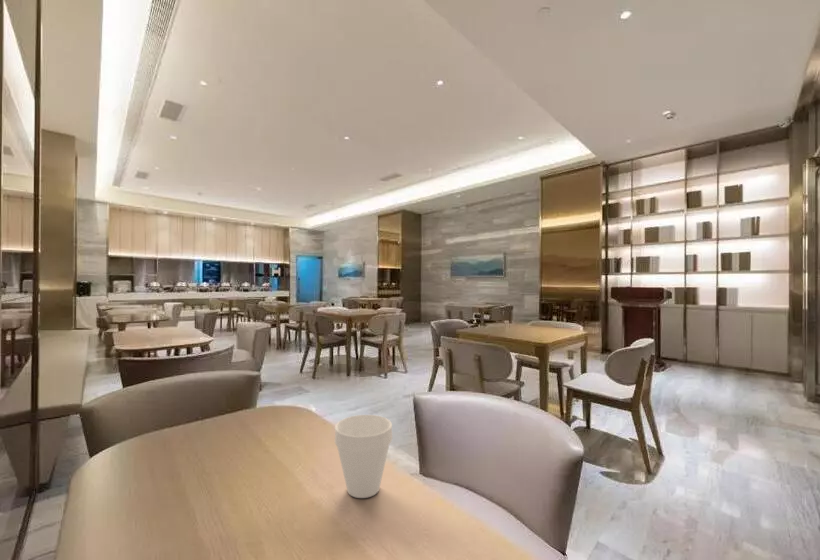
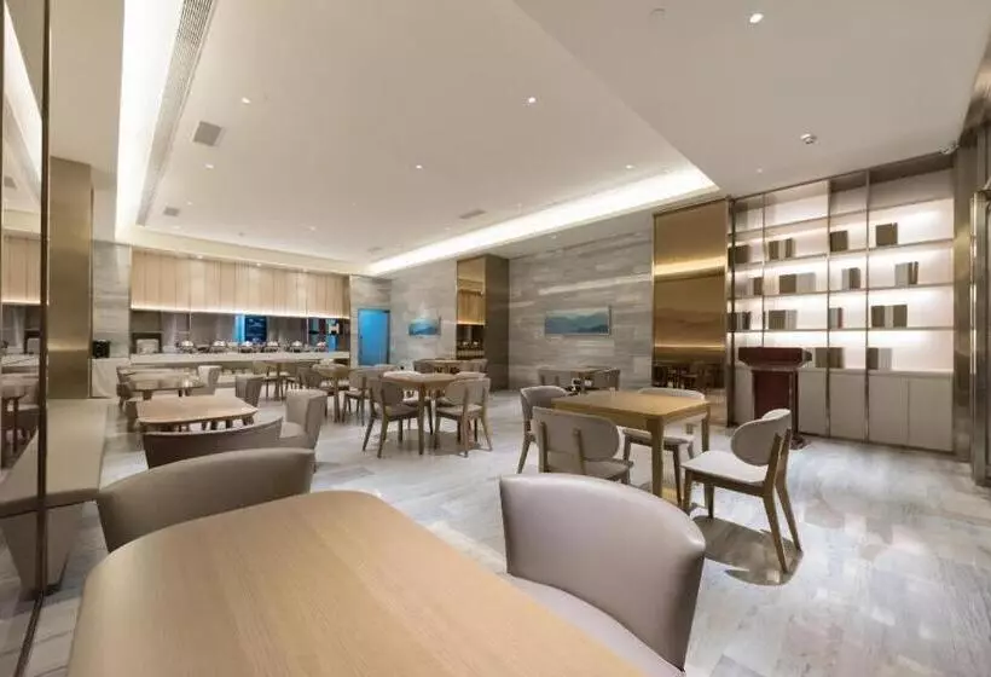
- cup (363, 456)
